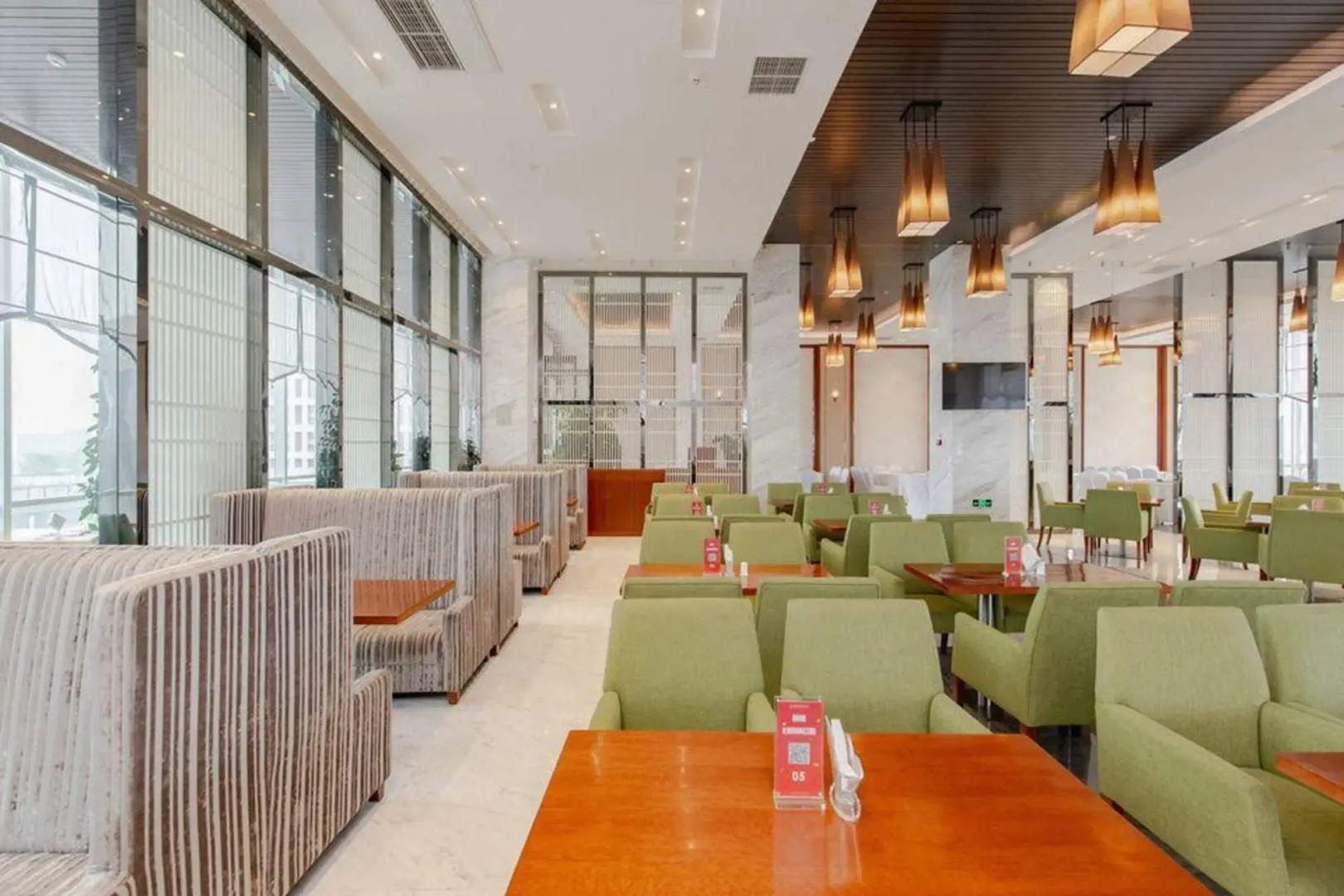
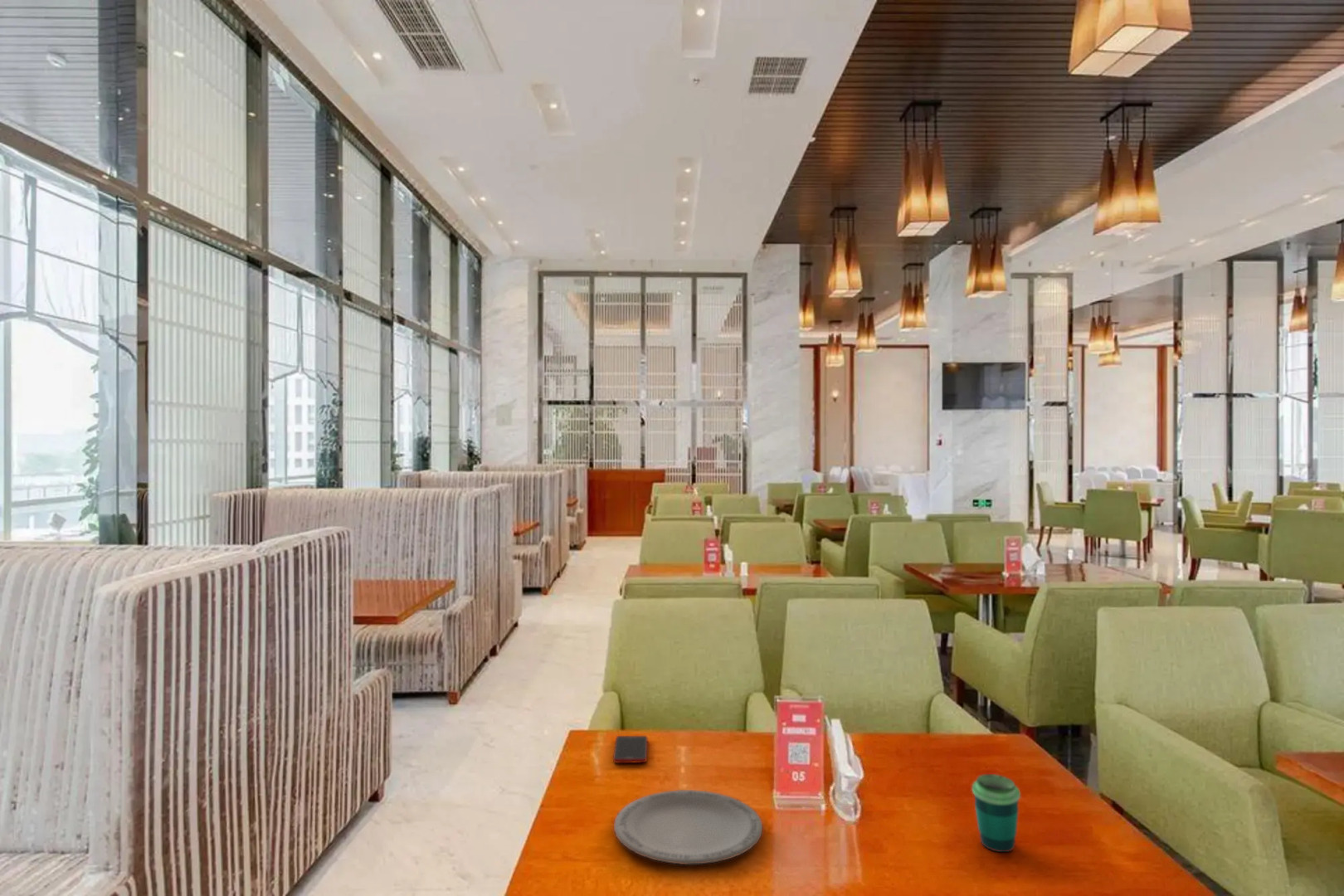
+ plate (688, 826)
+ cell phone (631, 748)
+ cup (996, 814)
